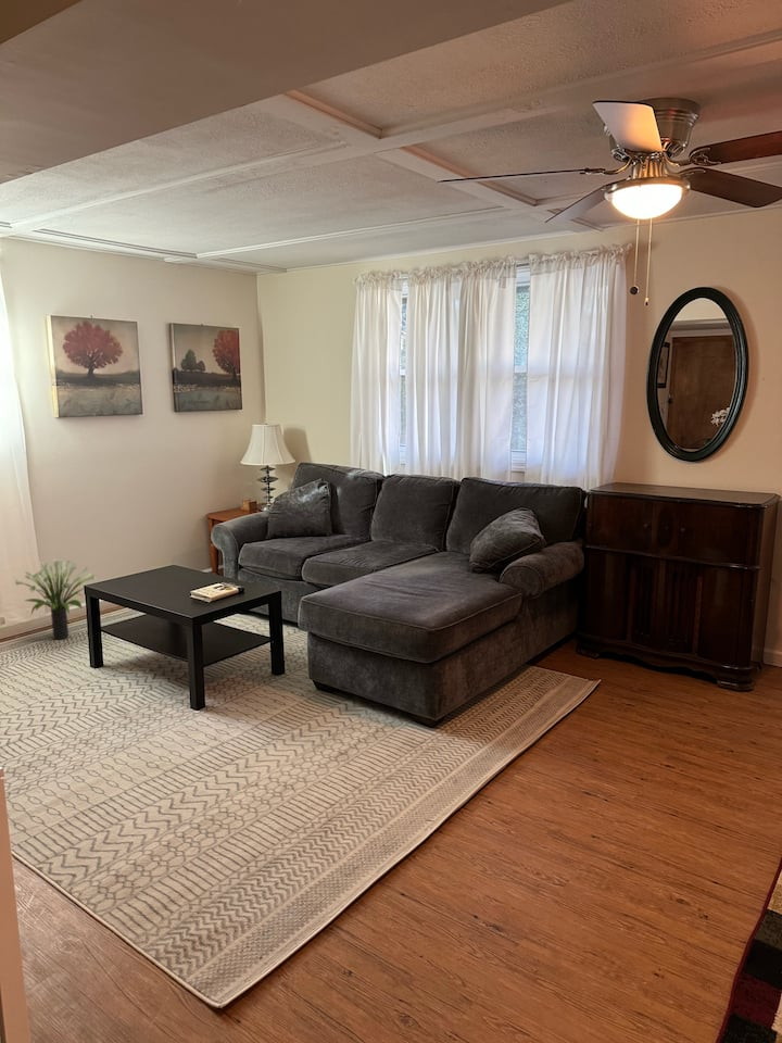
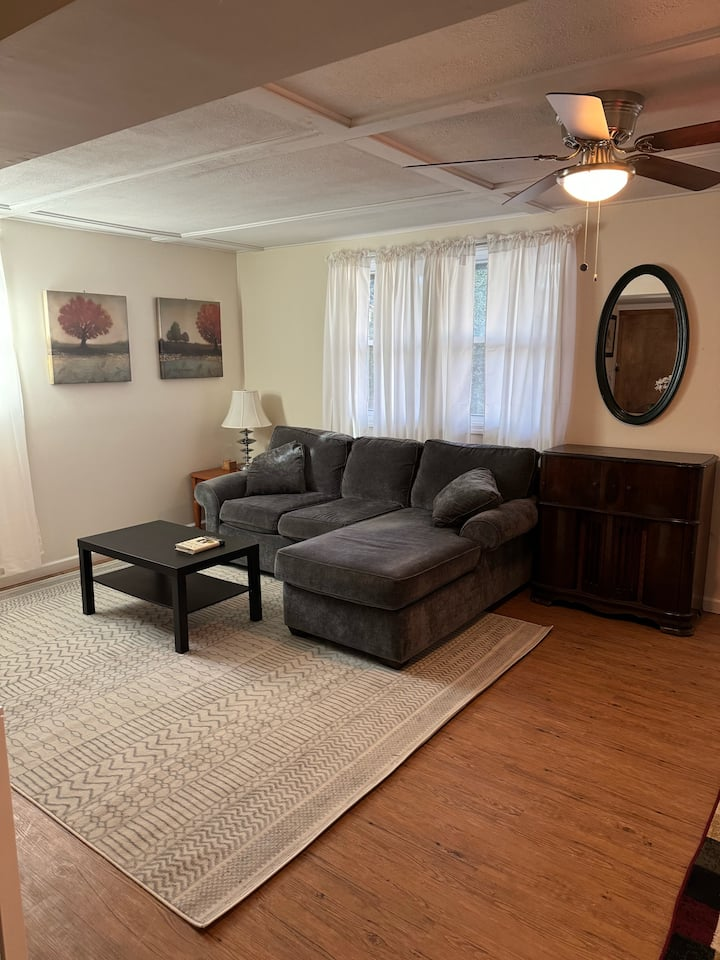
- potted plant (59, 598)
